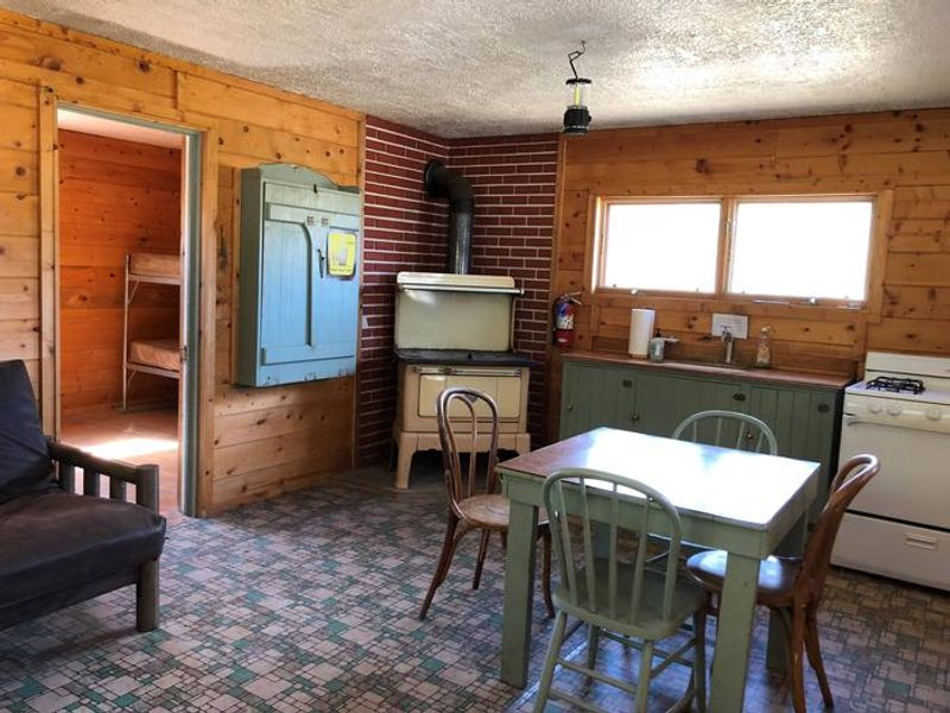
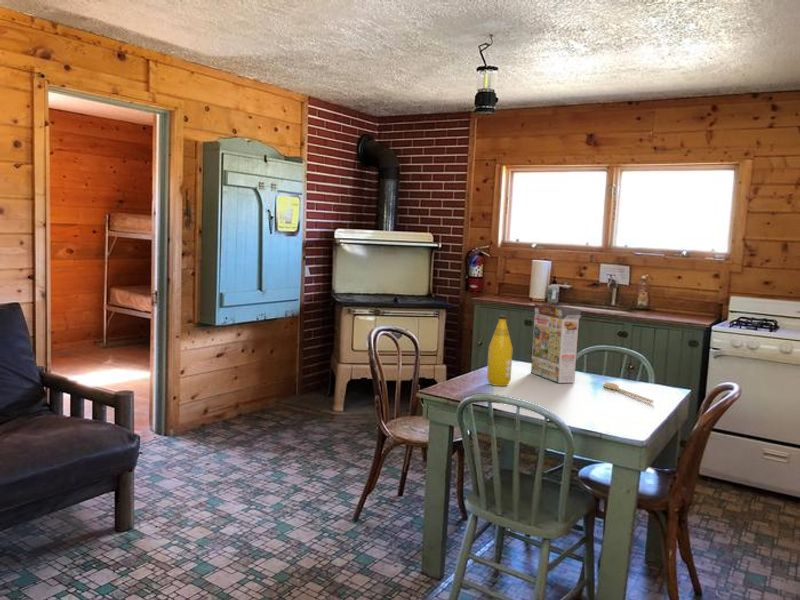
+ spoon (627, 392)
+ cereal box (555, 341)
+ bottle (500, 350)
